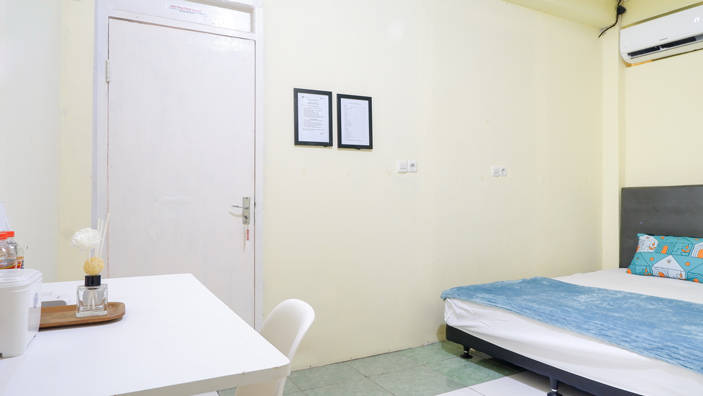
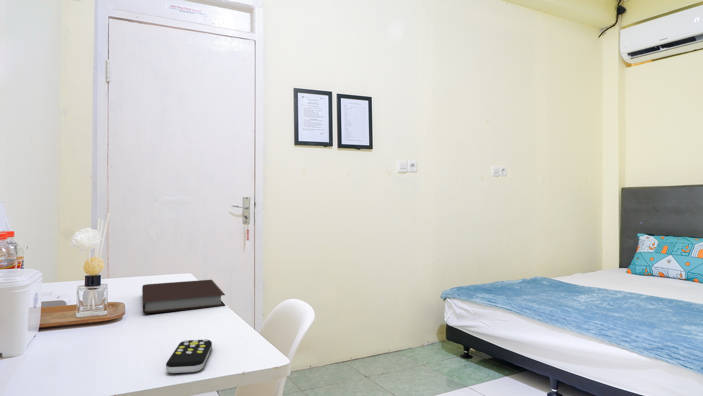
+ remote control (190, 354)
+ notebook (181, 294)
